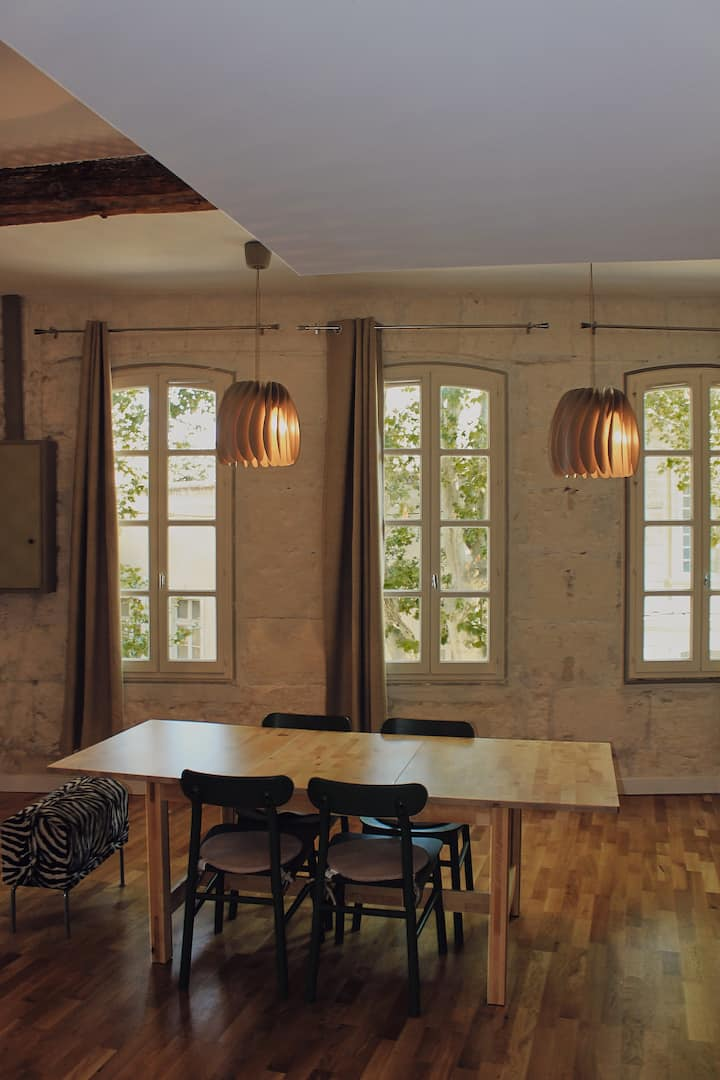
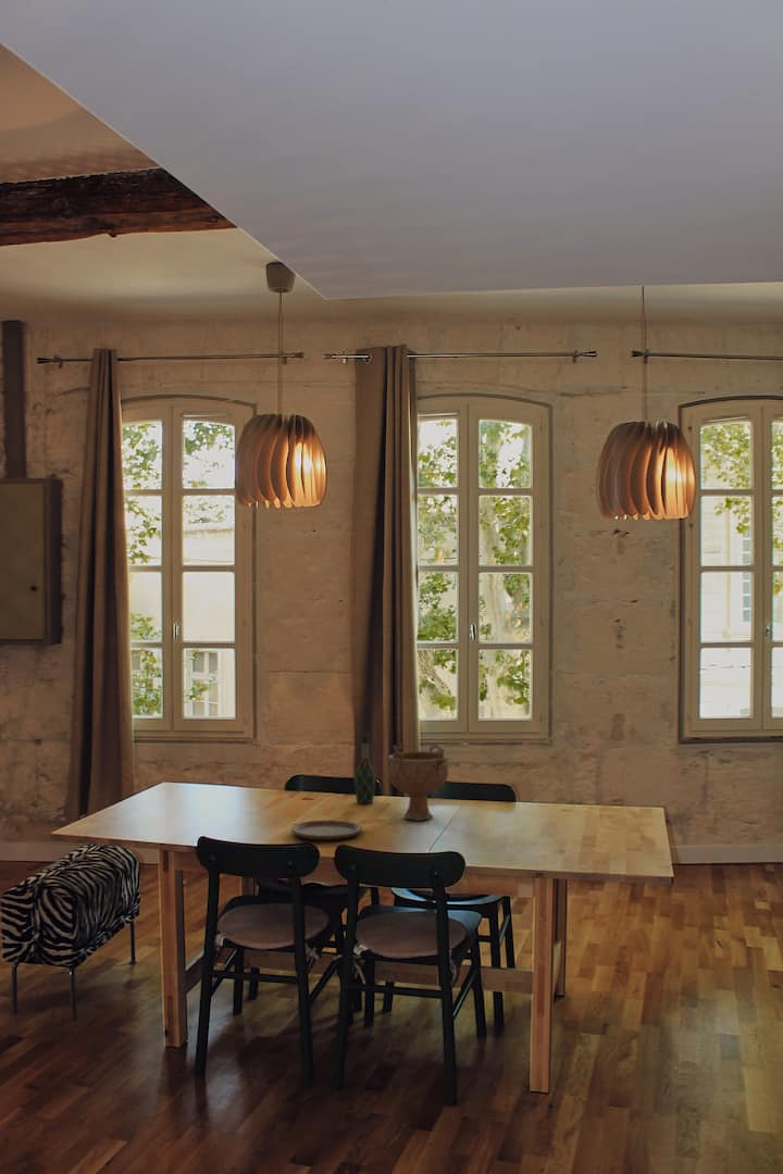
+ wine bottle (364, 767)
+ decorative bowl (418, 780)
+ plate (326, 829)
